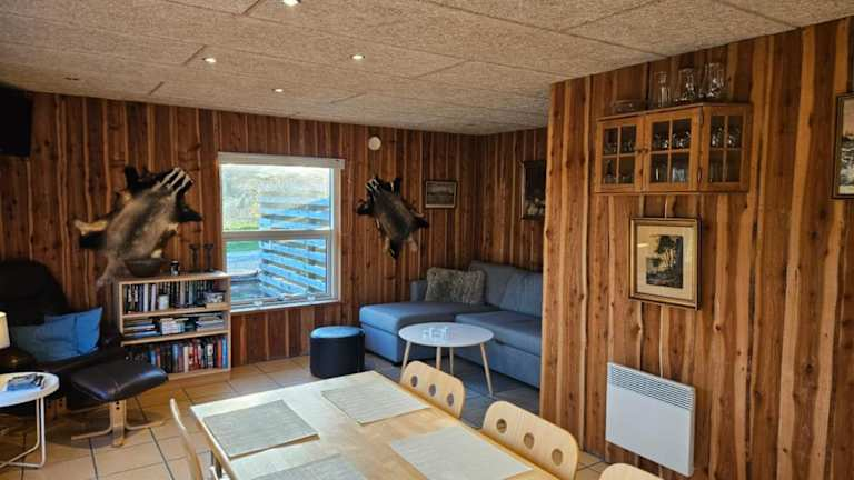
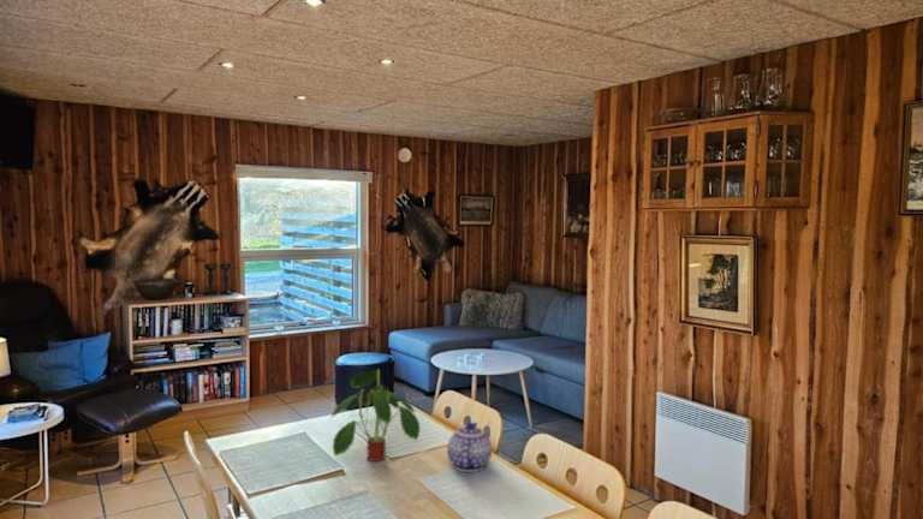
+ plant (367, 414)
+ teapot (469, 445)
